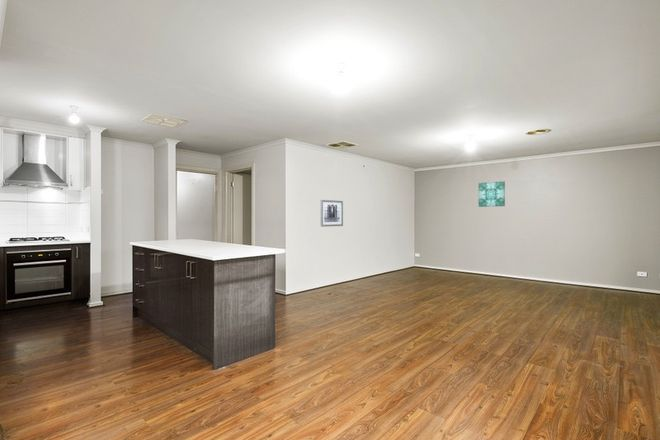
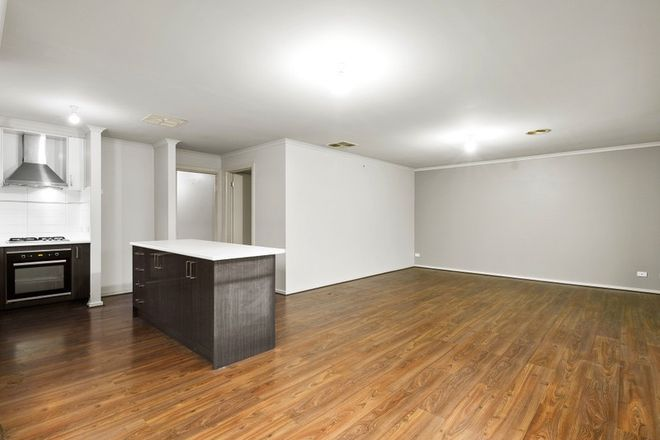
- wall art (332, 213)
- wall art (491, 194)
